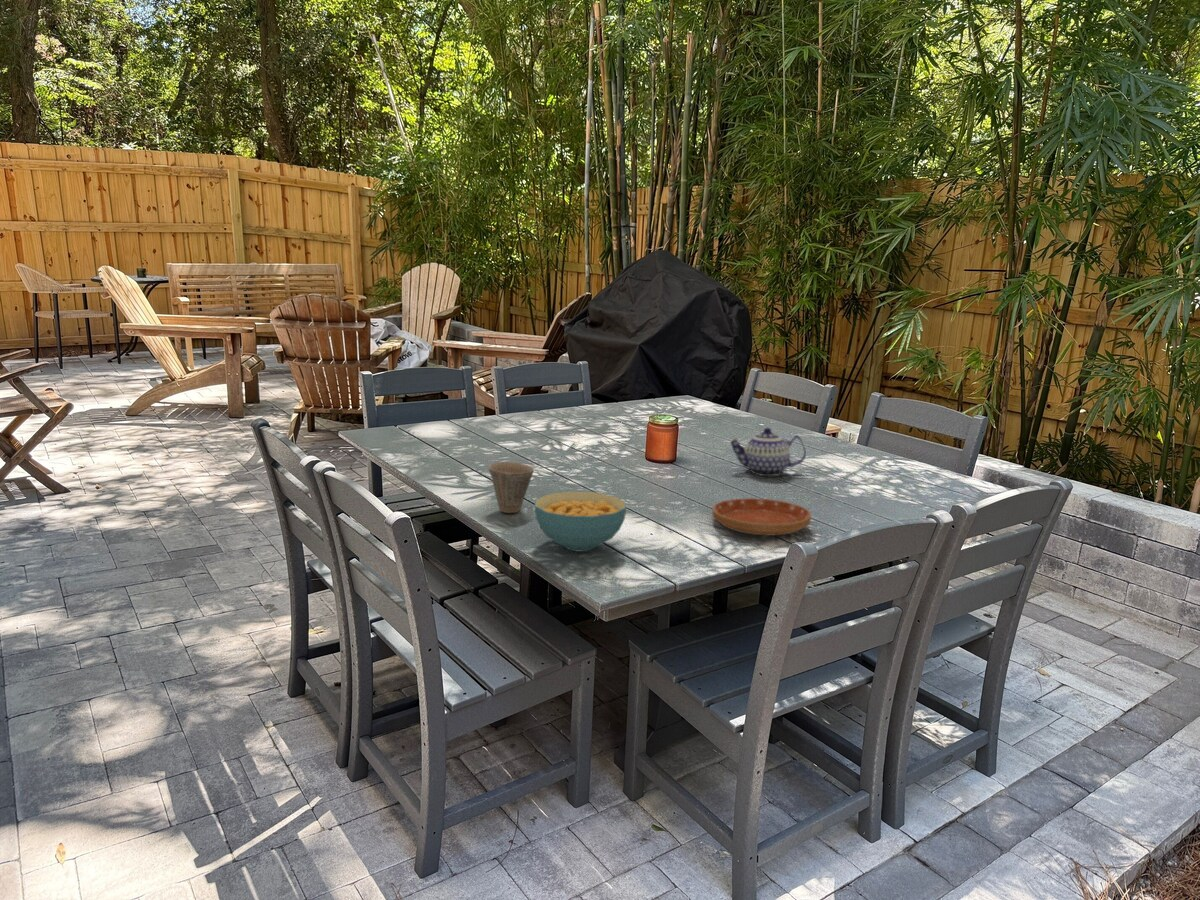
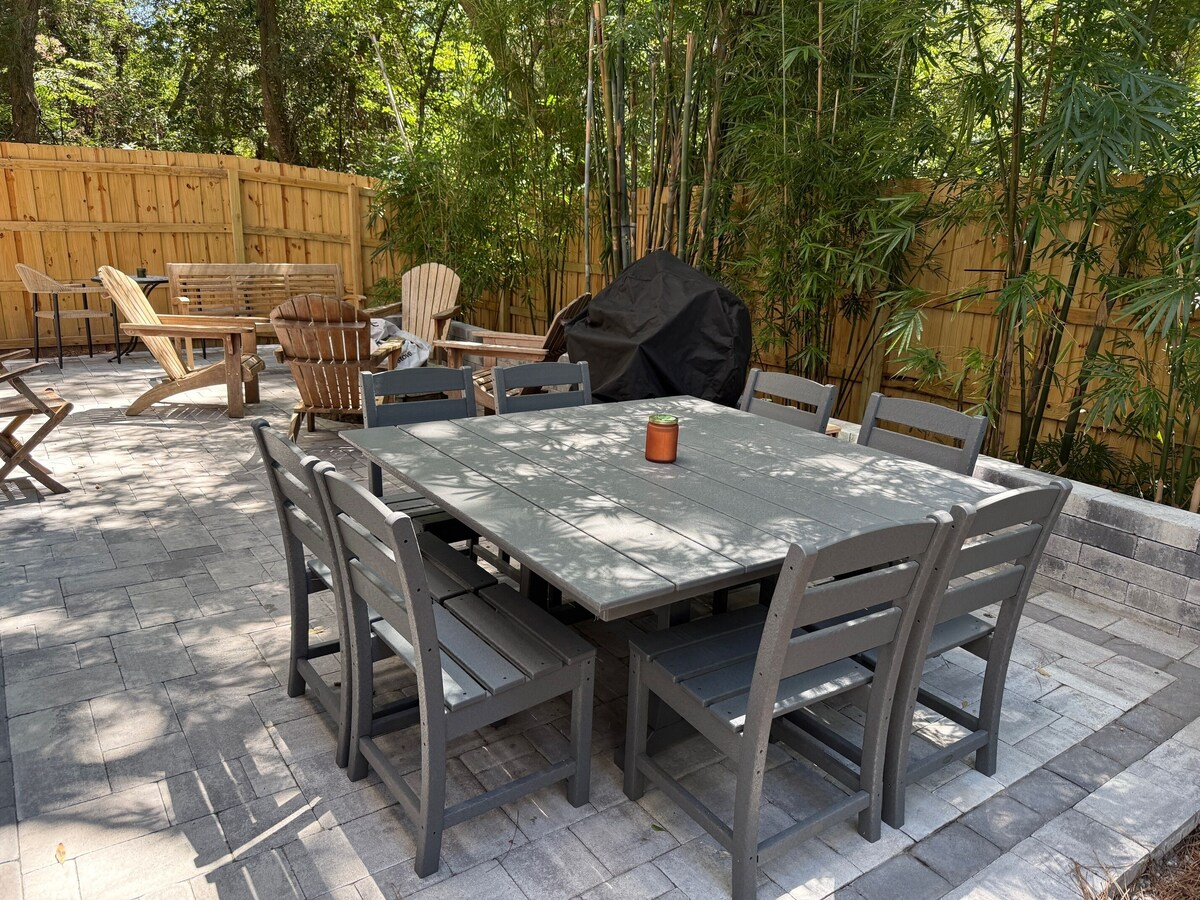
- cup (511, 488)
- saucer (760, 517)
- teapot (768, 450)
- cereal bowl (580, 525)
